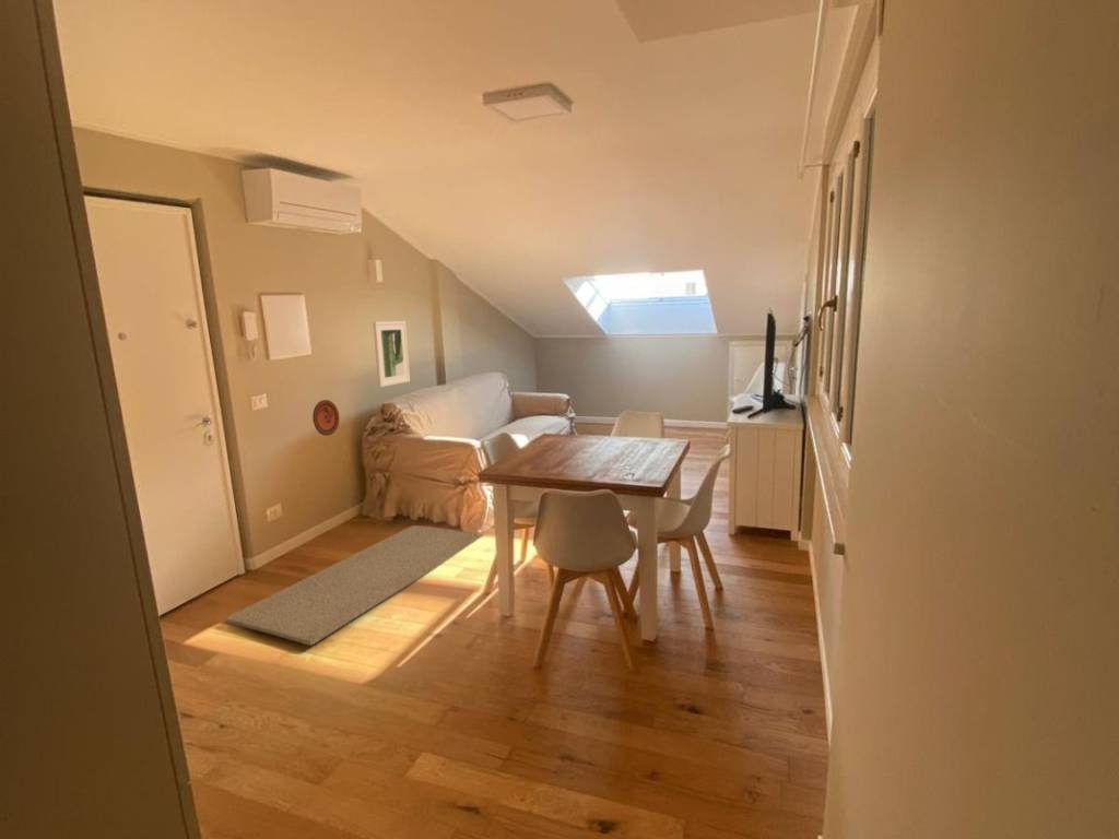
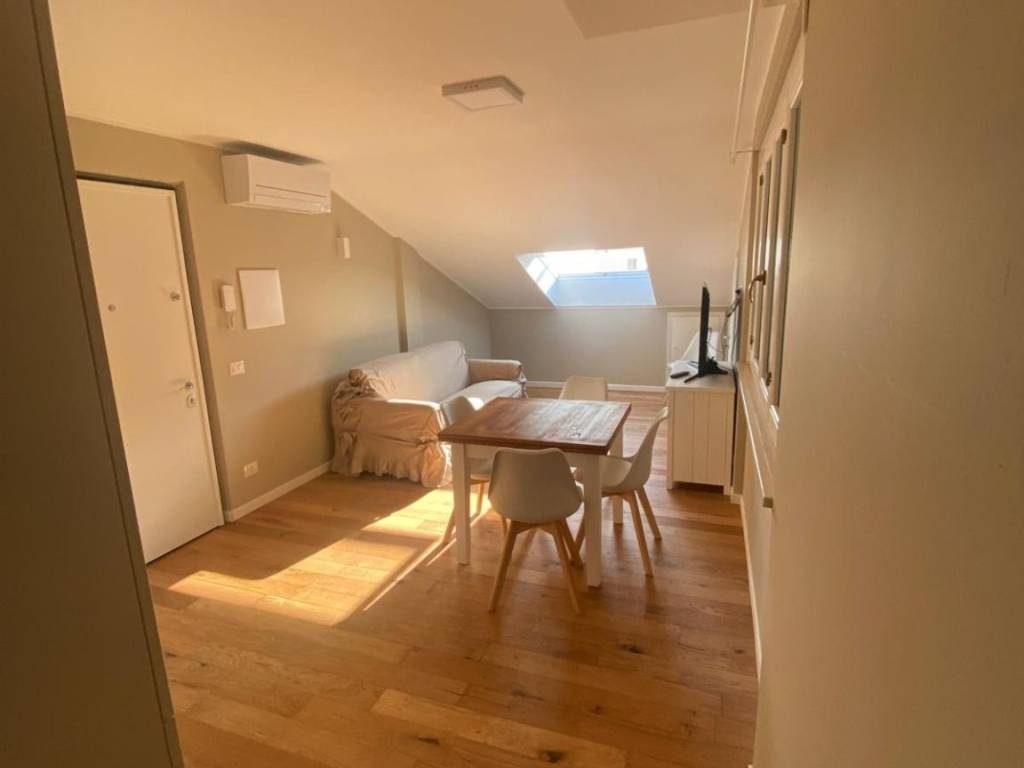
- rug (374, 571)
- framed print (392, 353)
- decorative plate (326, 417)
